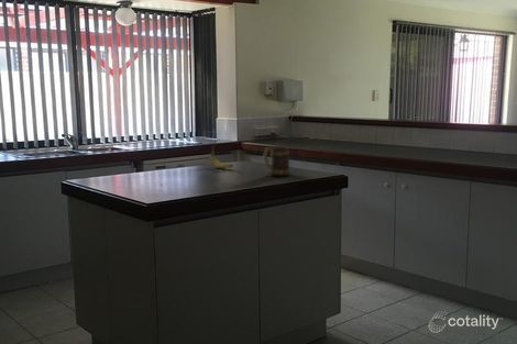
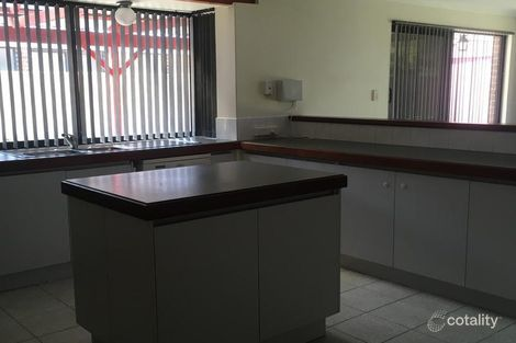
- banana (217, 160)
- mug (276, 160)
